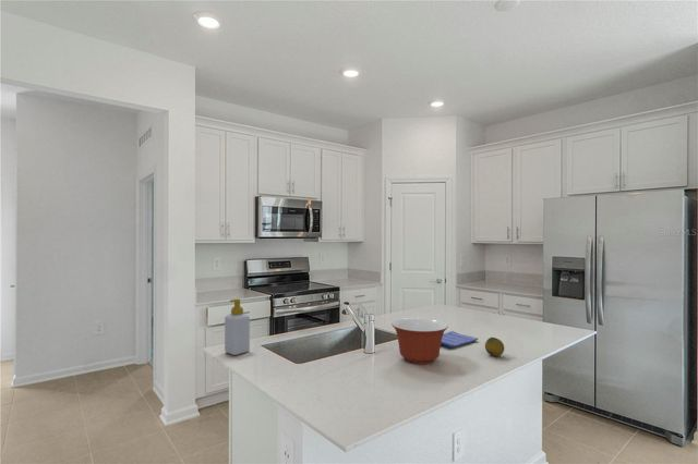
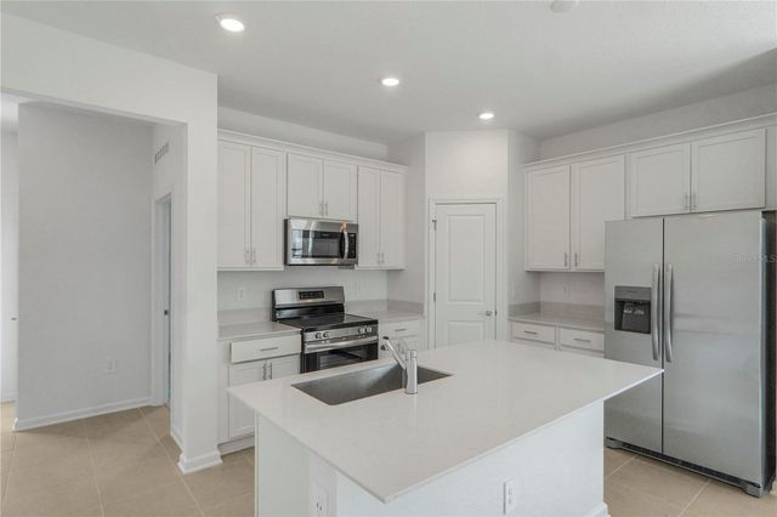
- dish towel (450, 338)
- fruit (494, 346)
- soap bottle (237, 325)
- mixing bowl (419, 341)
